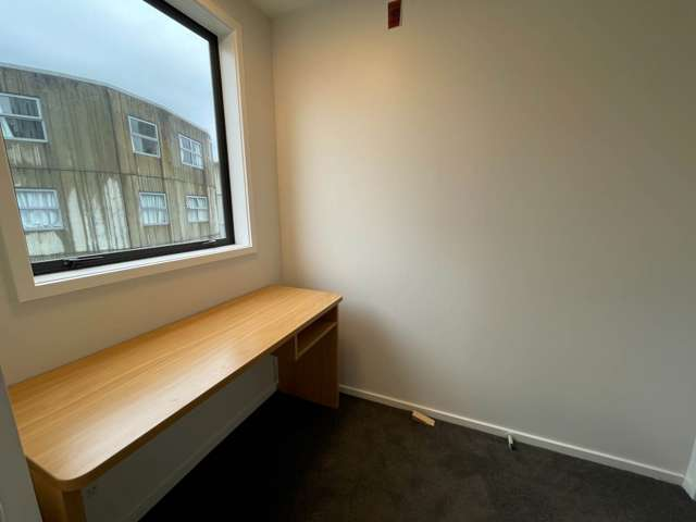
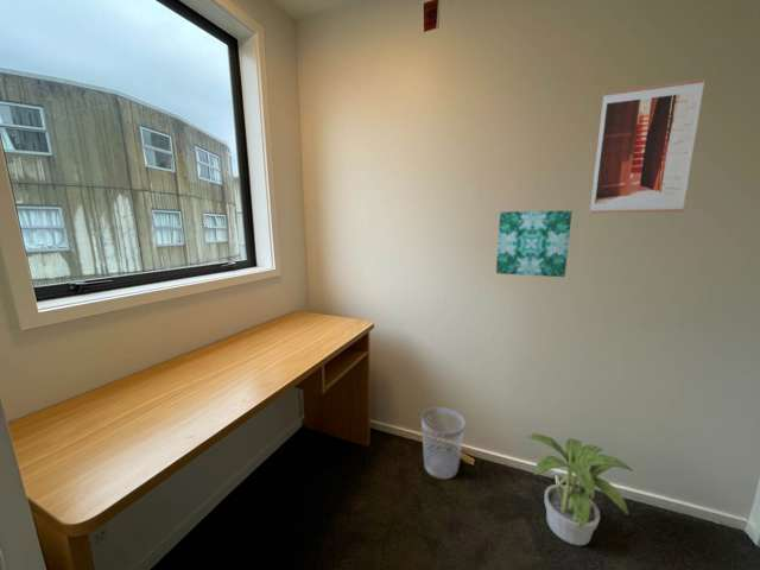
+ wall art (531, 243)
+ wastebasket (442, 443)
+ wall art (642, 151)
+ potted plant (574, 488)
